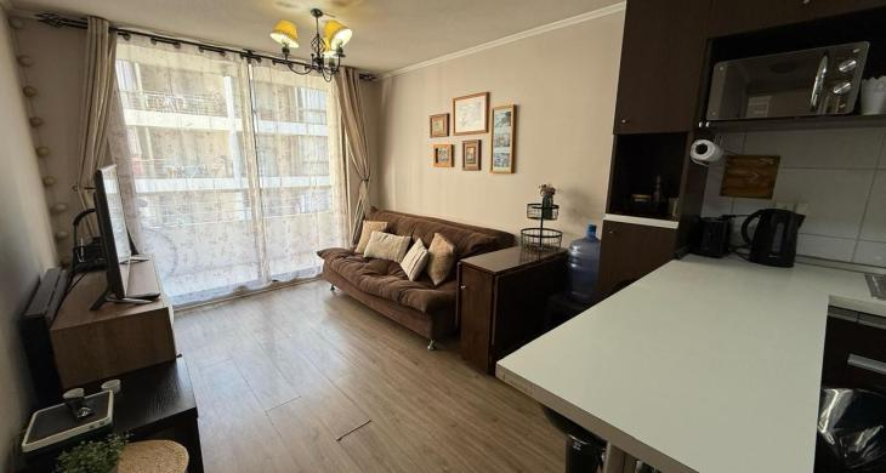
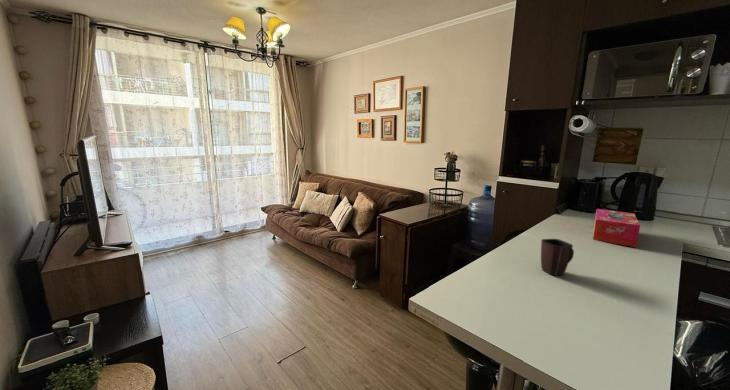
+ tissue box (614, 226)
+ mug (556, 256)
